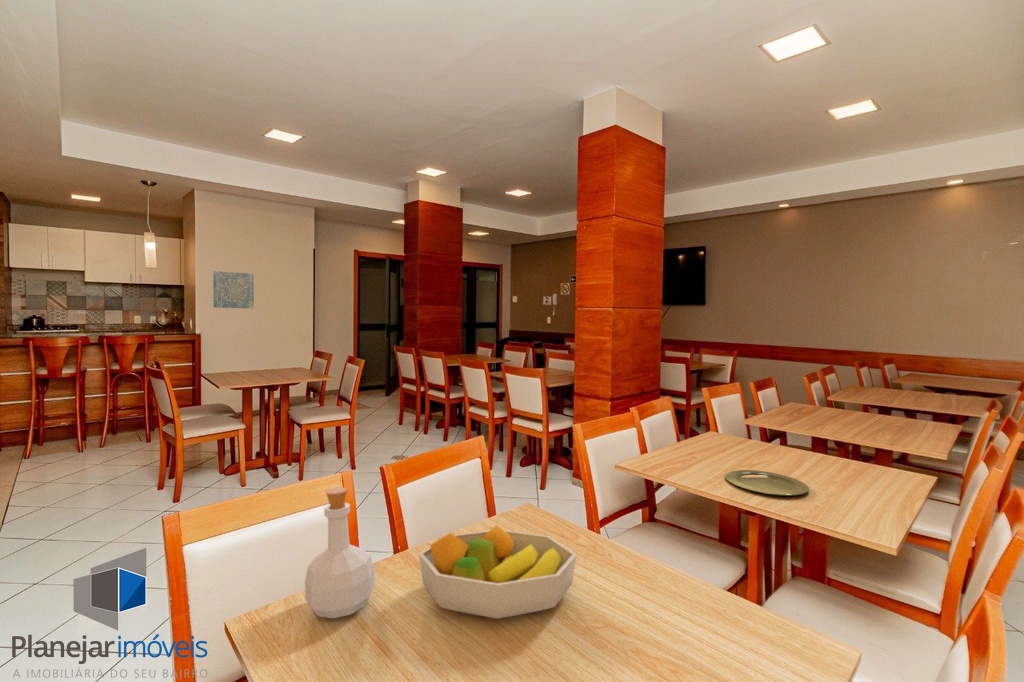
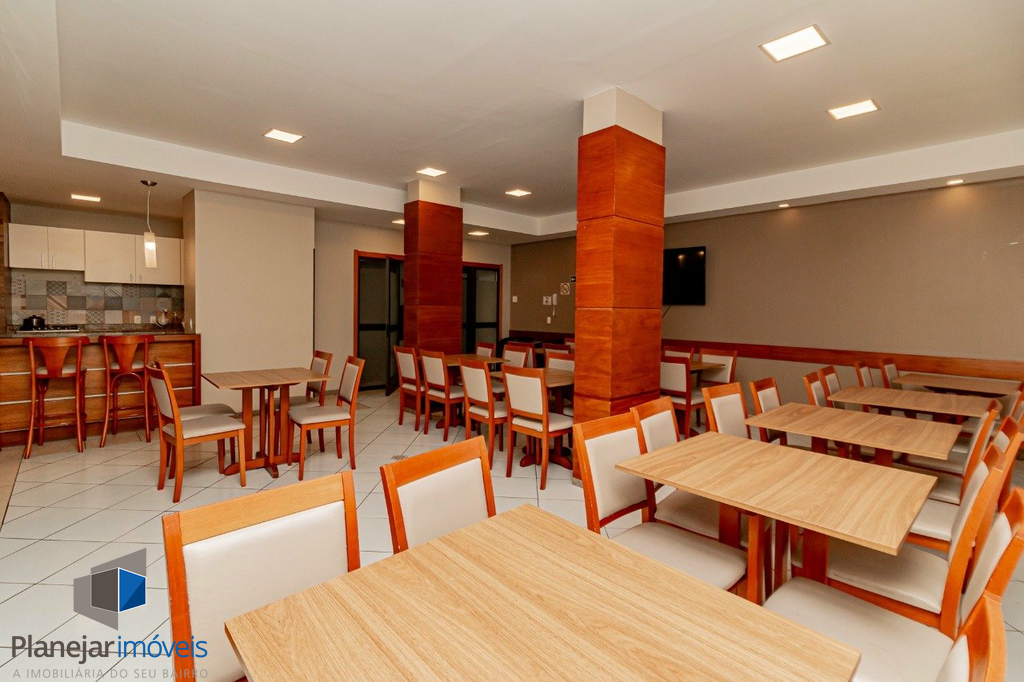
- fruit bowl (497, 565)
- bottle (340, 549)
- plate (765, 482)
- wall art (233, 290)
